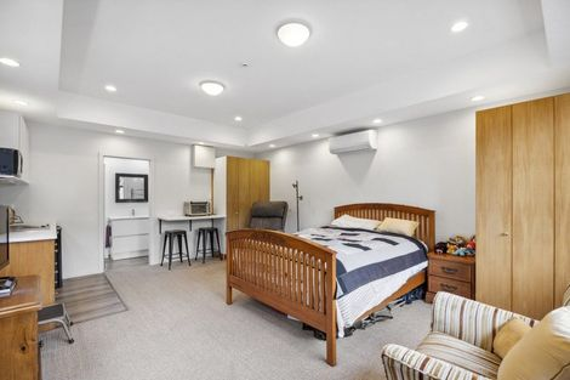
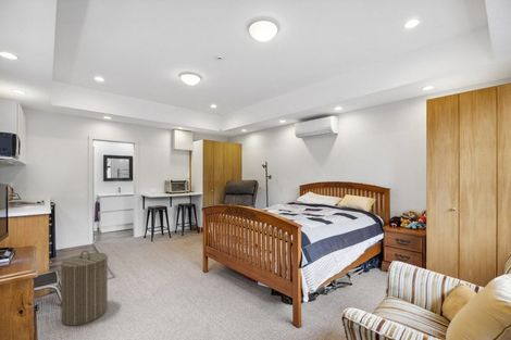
+ laundry hamper (85, 281)
